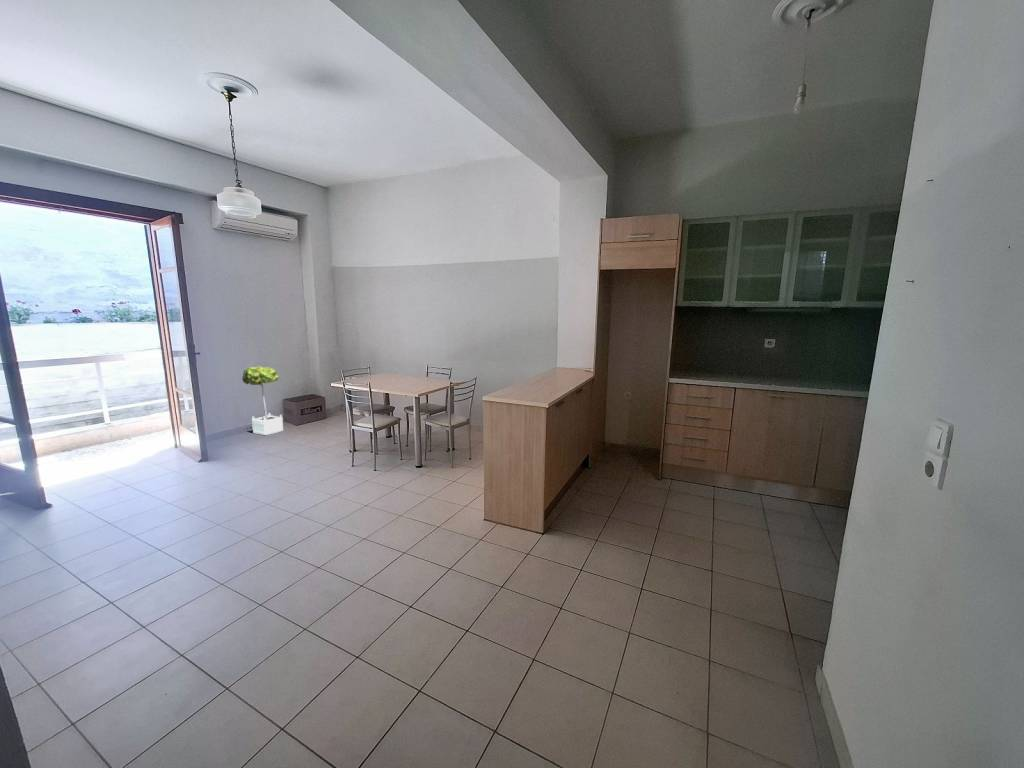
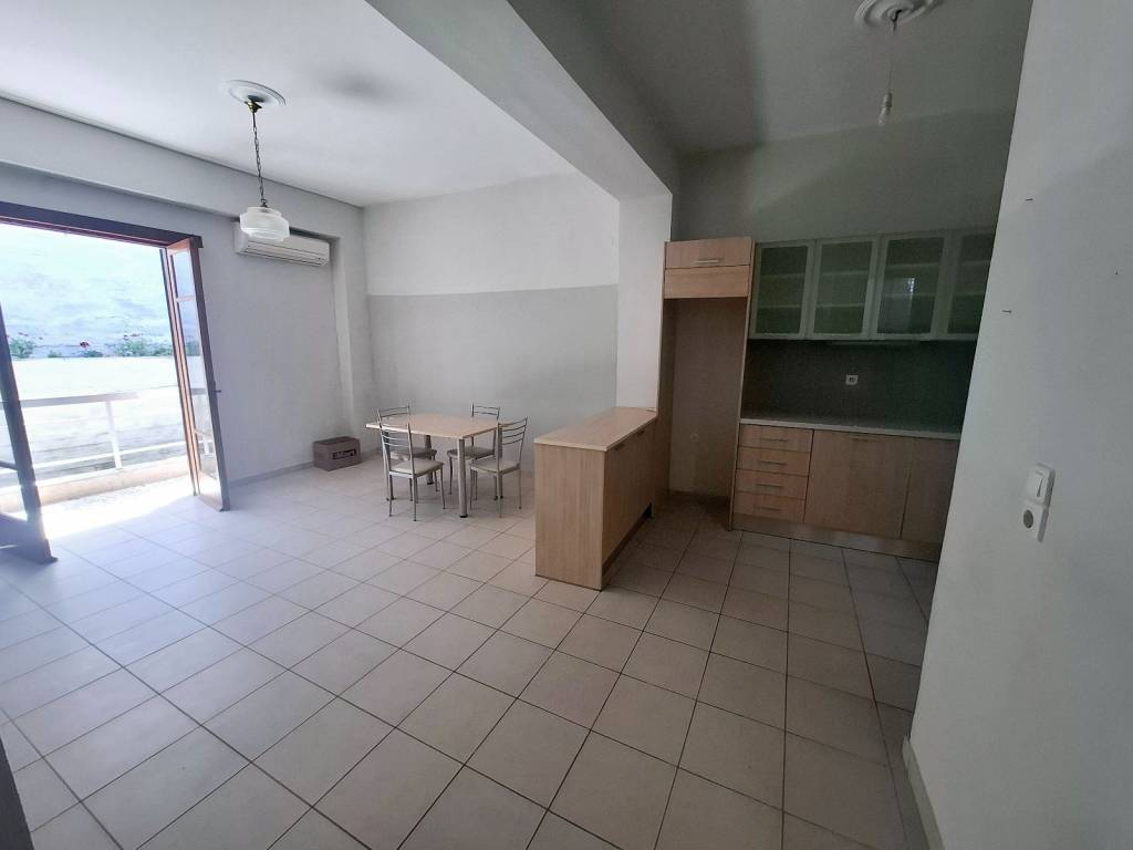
- potted tree (263, 399)
